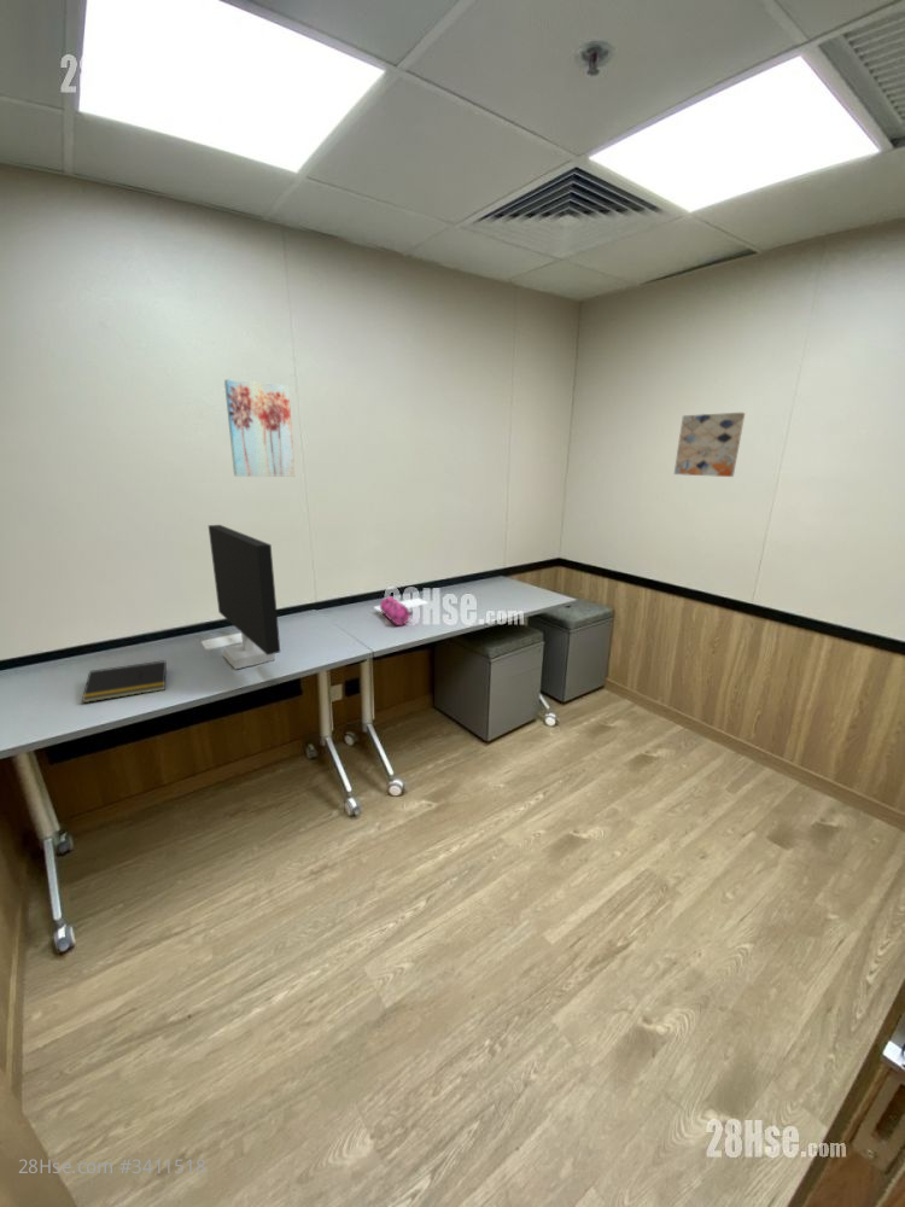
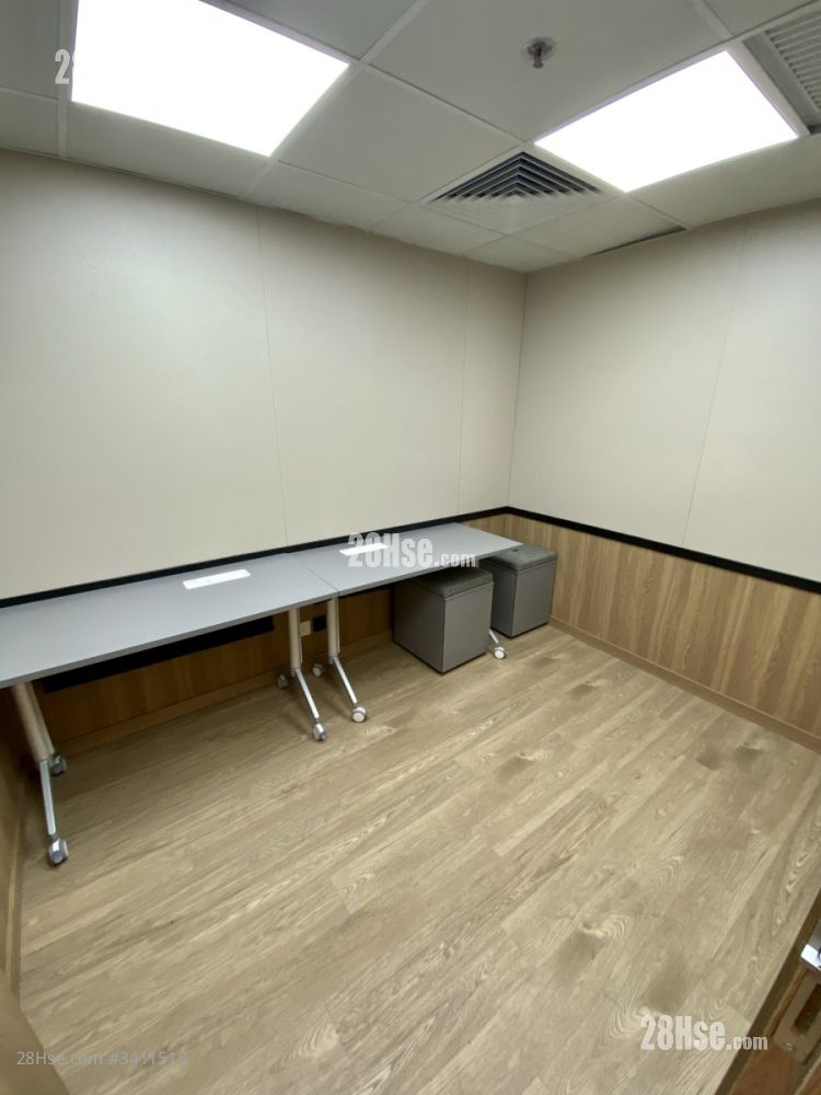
- wall art (261, 430)
- monitor (243, 597)
- wall art (707, 445)
- pencil case (395, 608)
- notepad (127, 680)
